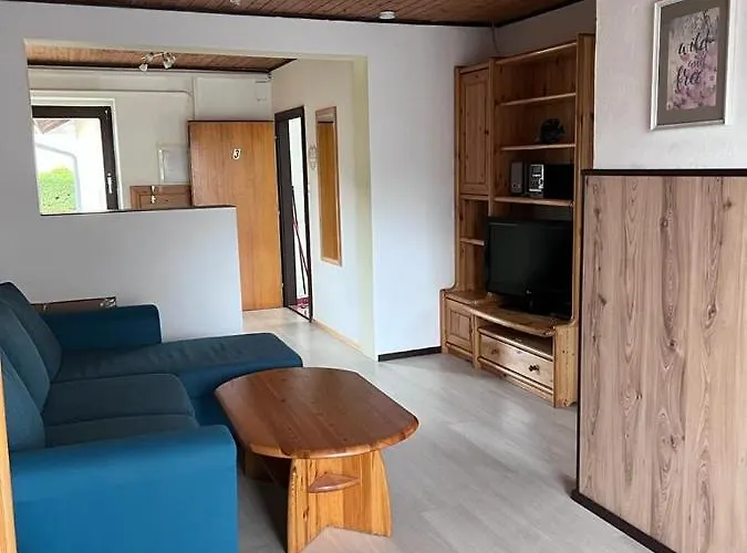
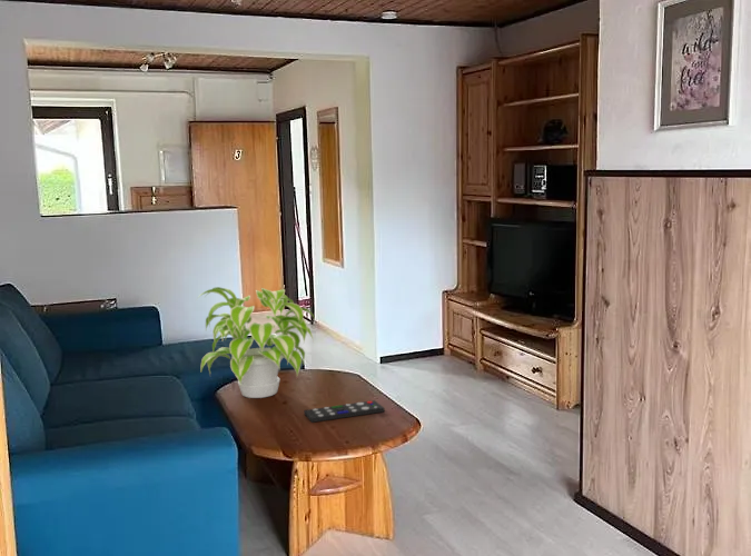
+ plant (256, 338)
+ remote control (344, 410)
